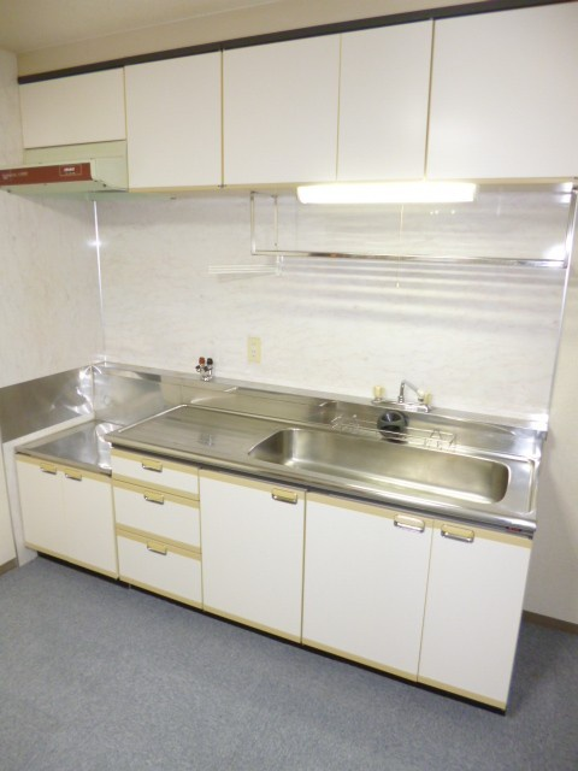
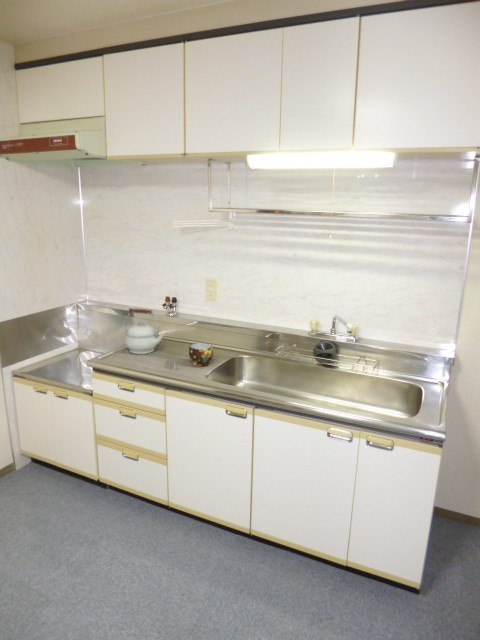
+ kettle (143, 330)
+ cup (199, 354)
